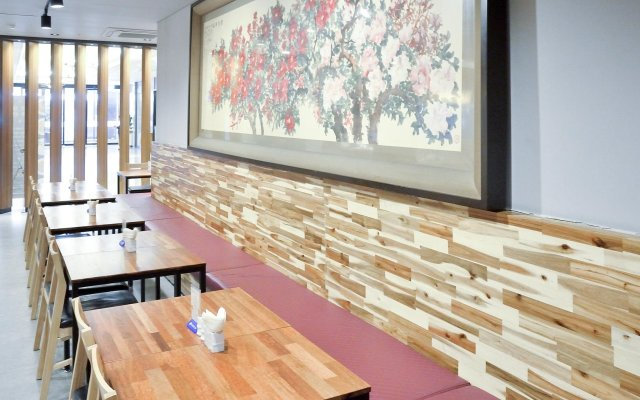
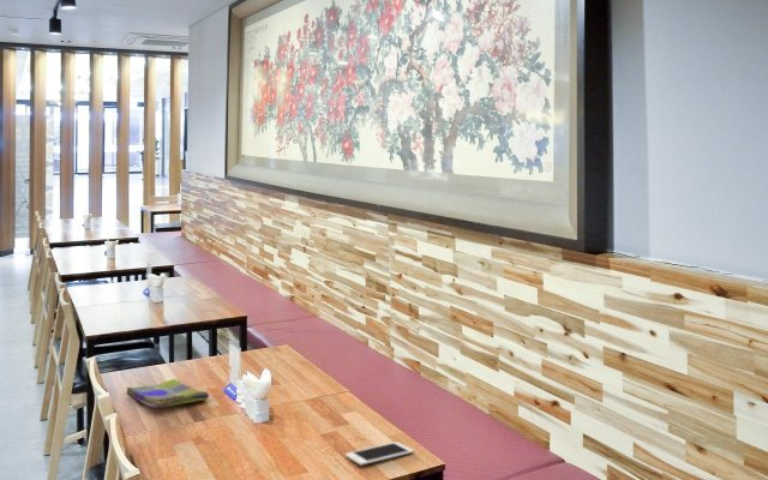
+ dish towel (167, 392)
+ cell phone (379, 452)
